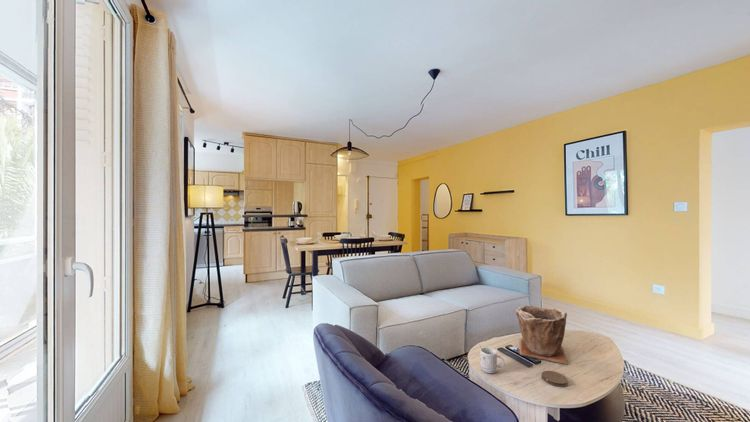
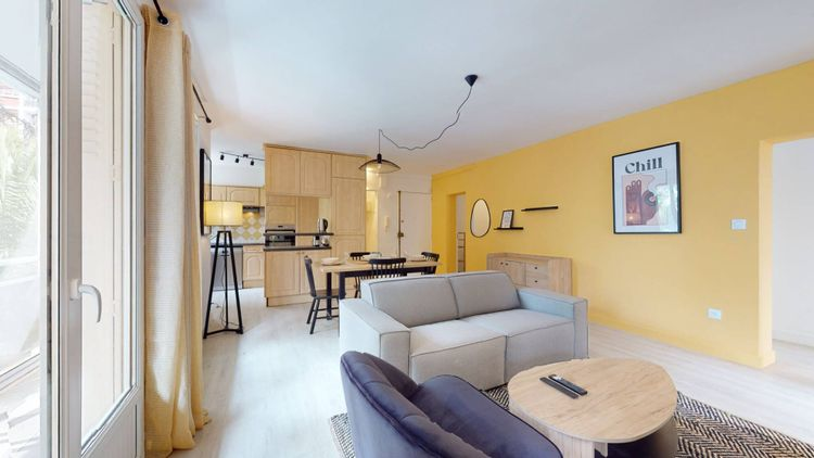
- mug (491, 358)
- plant pot (541, 329)
- coaster (554, 378)
